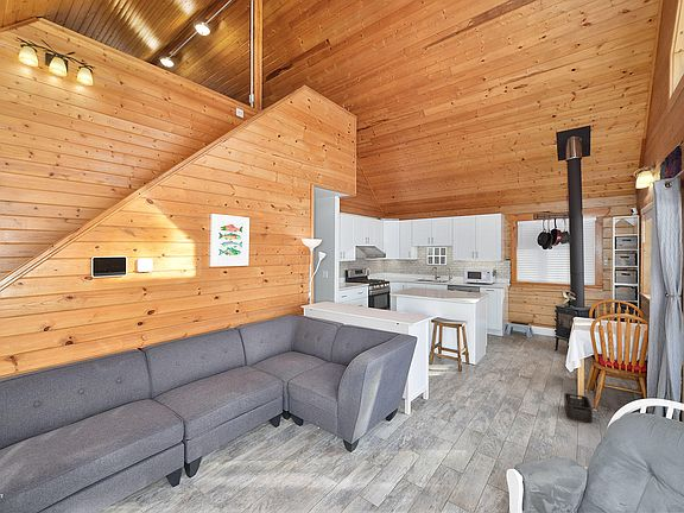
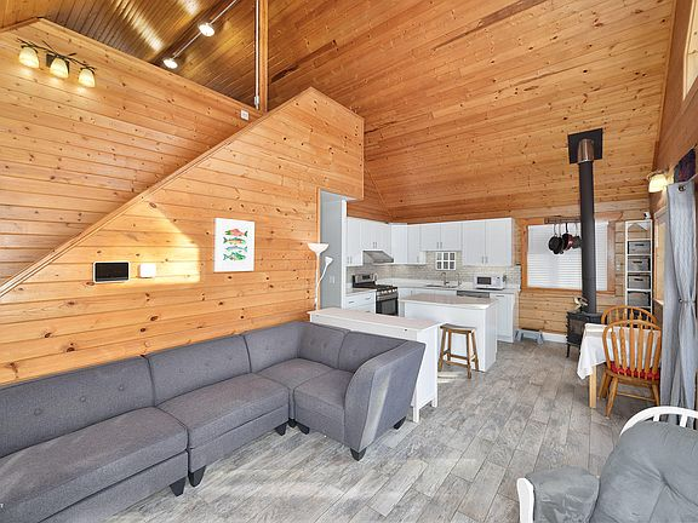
- storage bin (577, 406)
